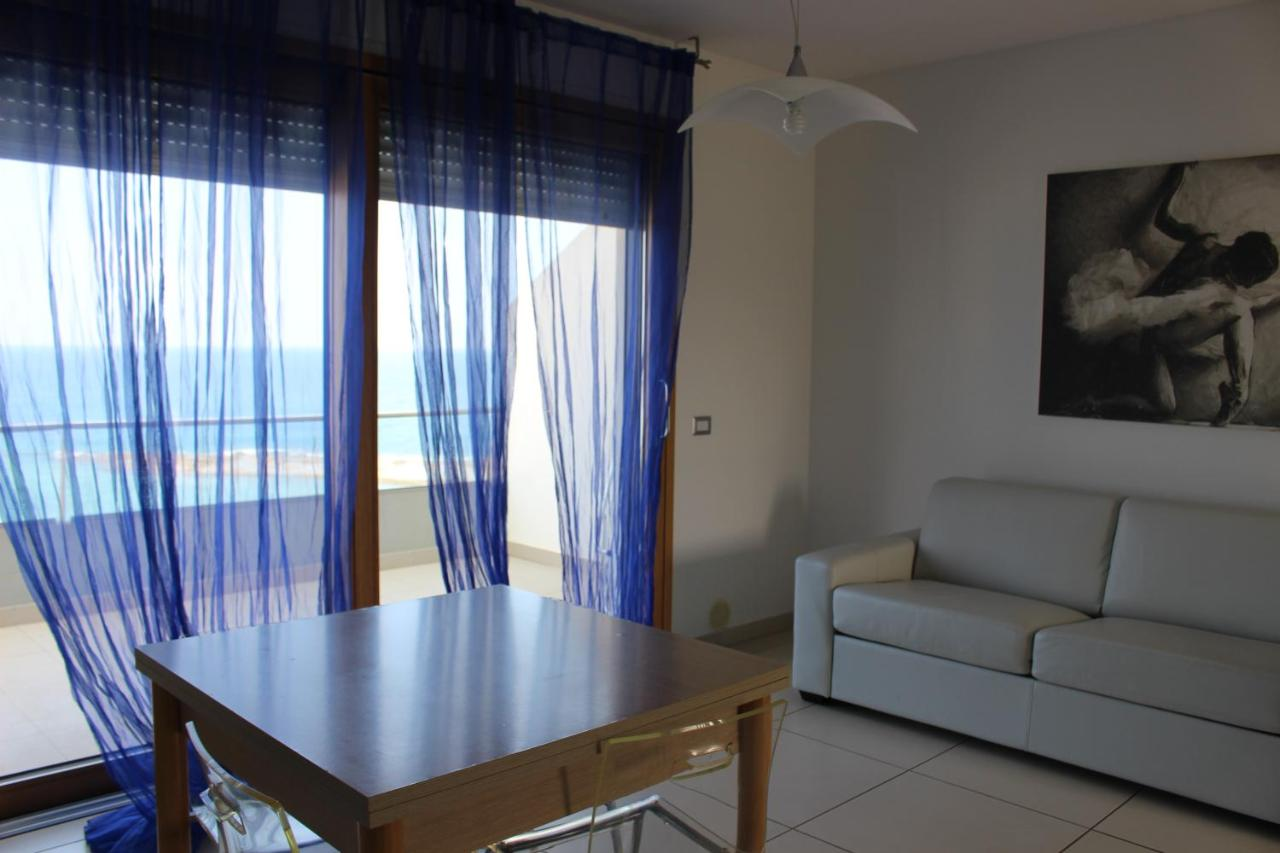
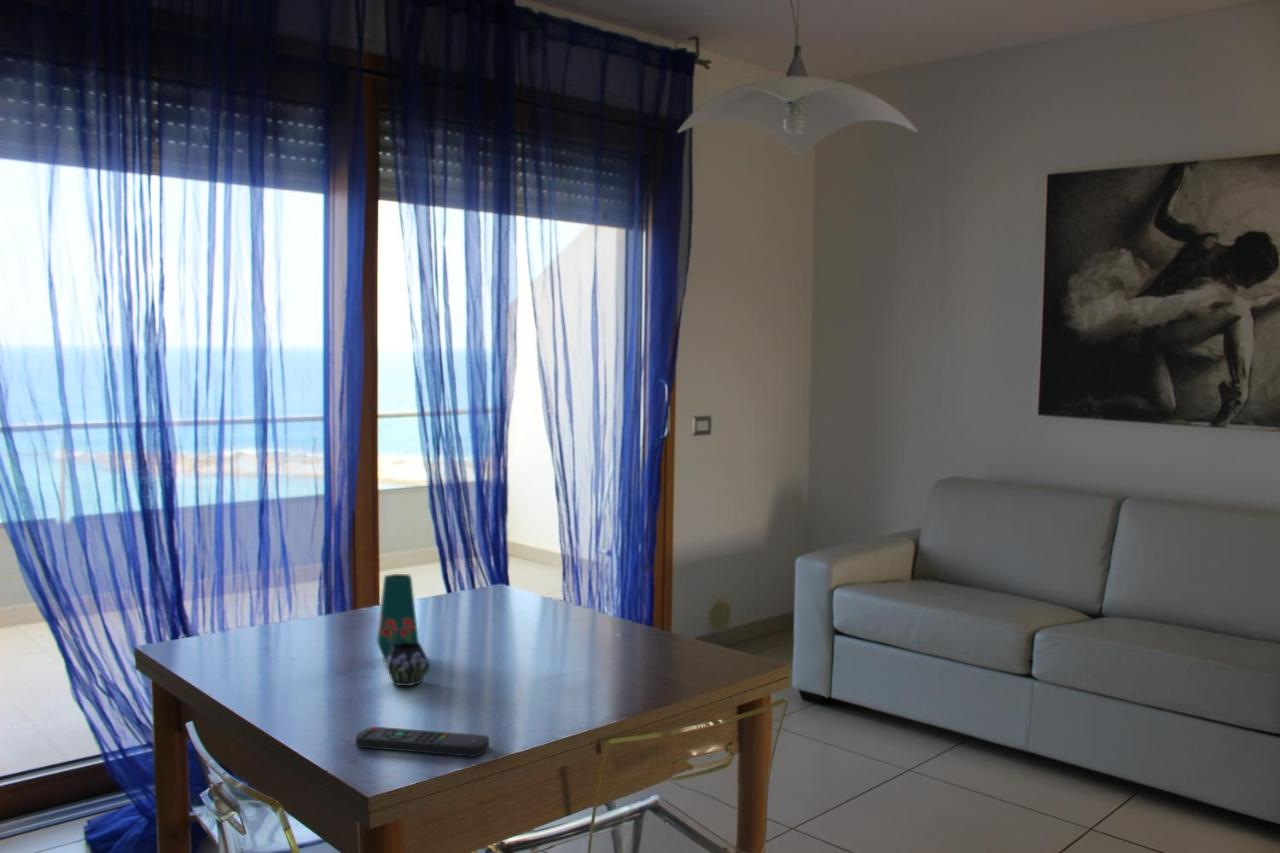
+ remote control (422, 740)
+ vase (402, 627)
